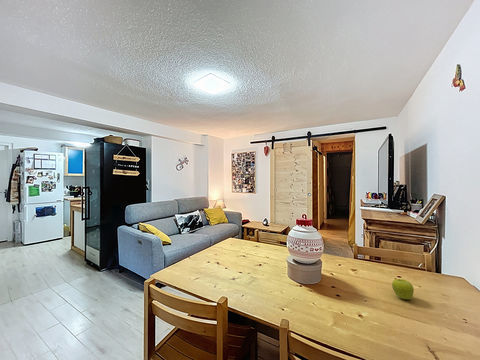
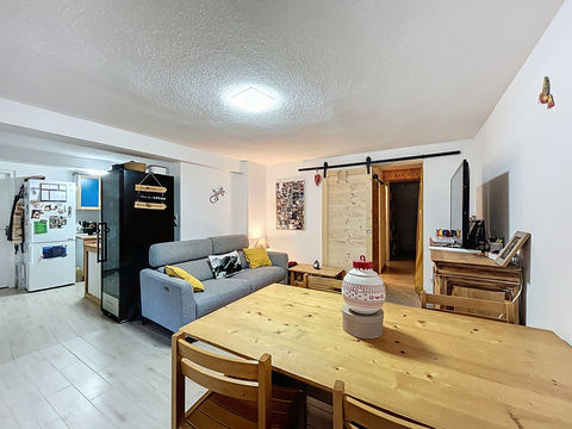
- fruit (402, 288)
